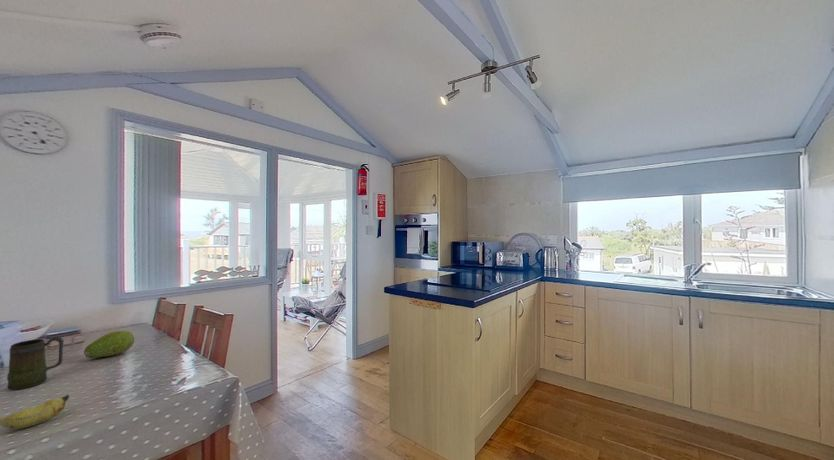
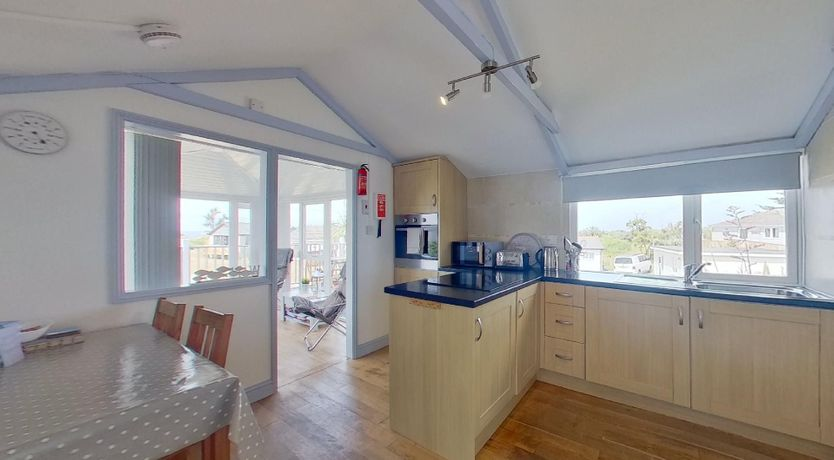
- fruit (110, 344)
- mug (36, 361)
- banana (34, 414)
